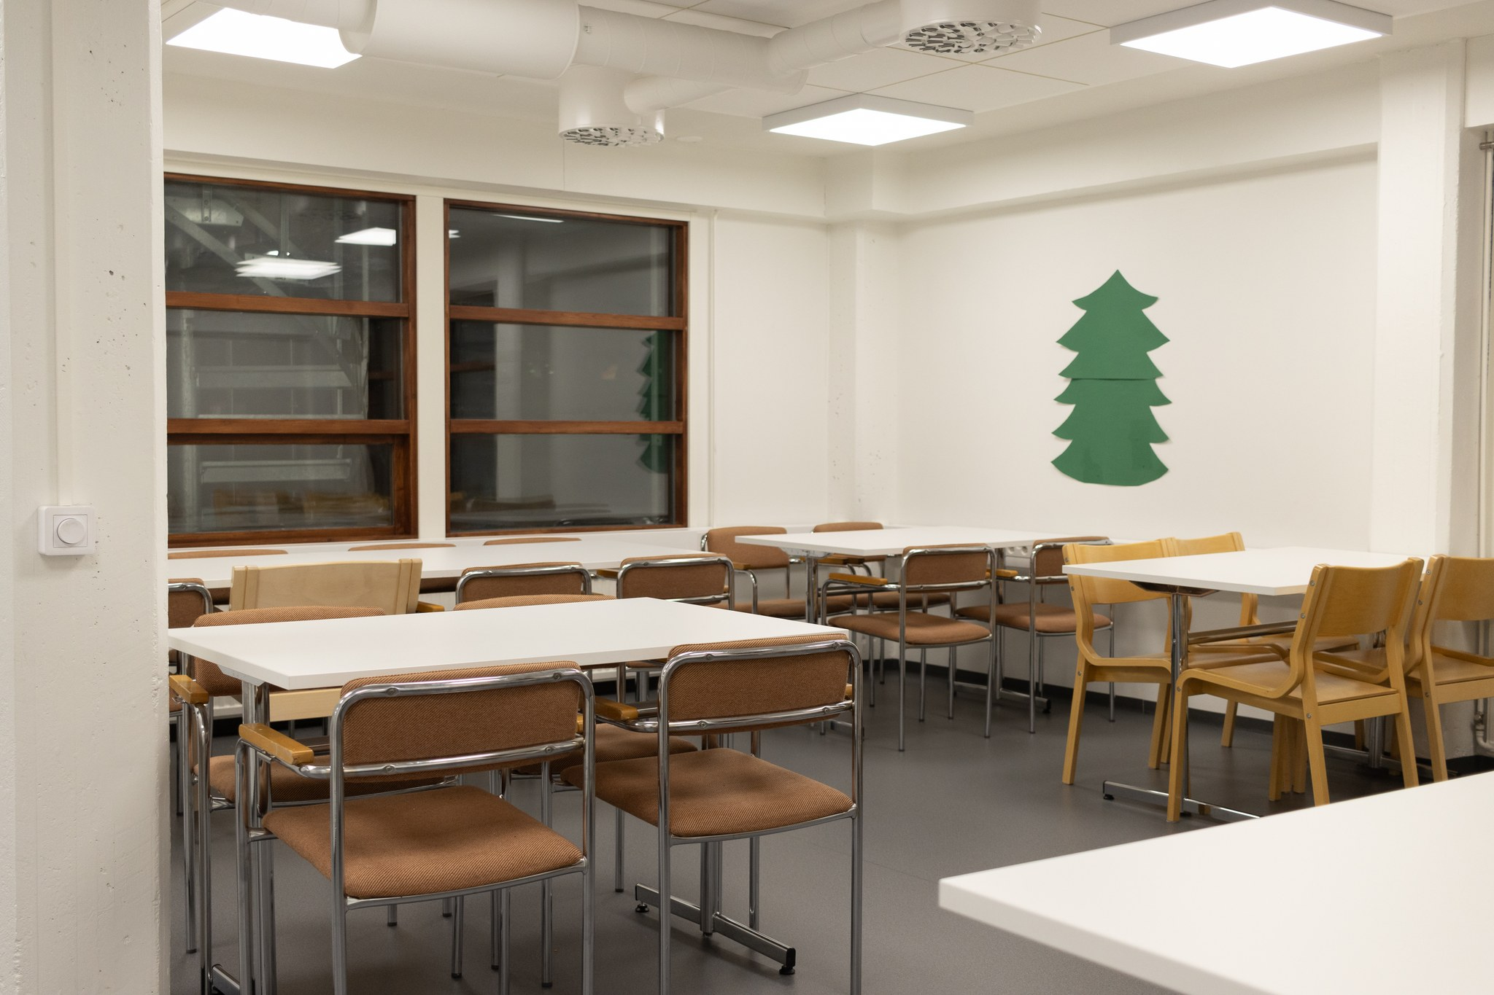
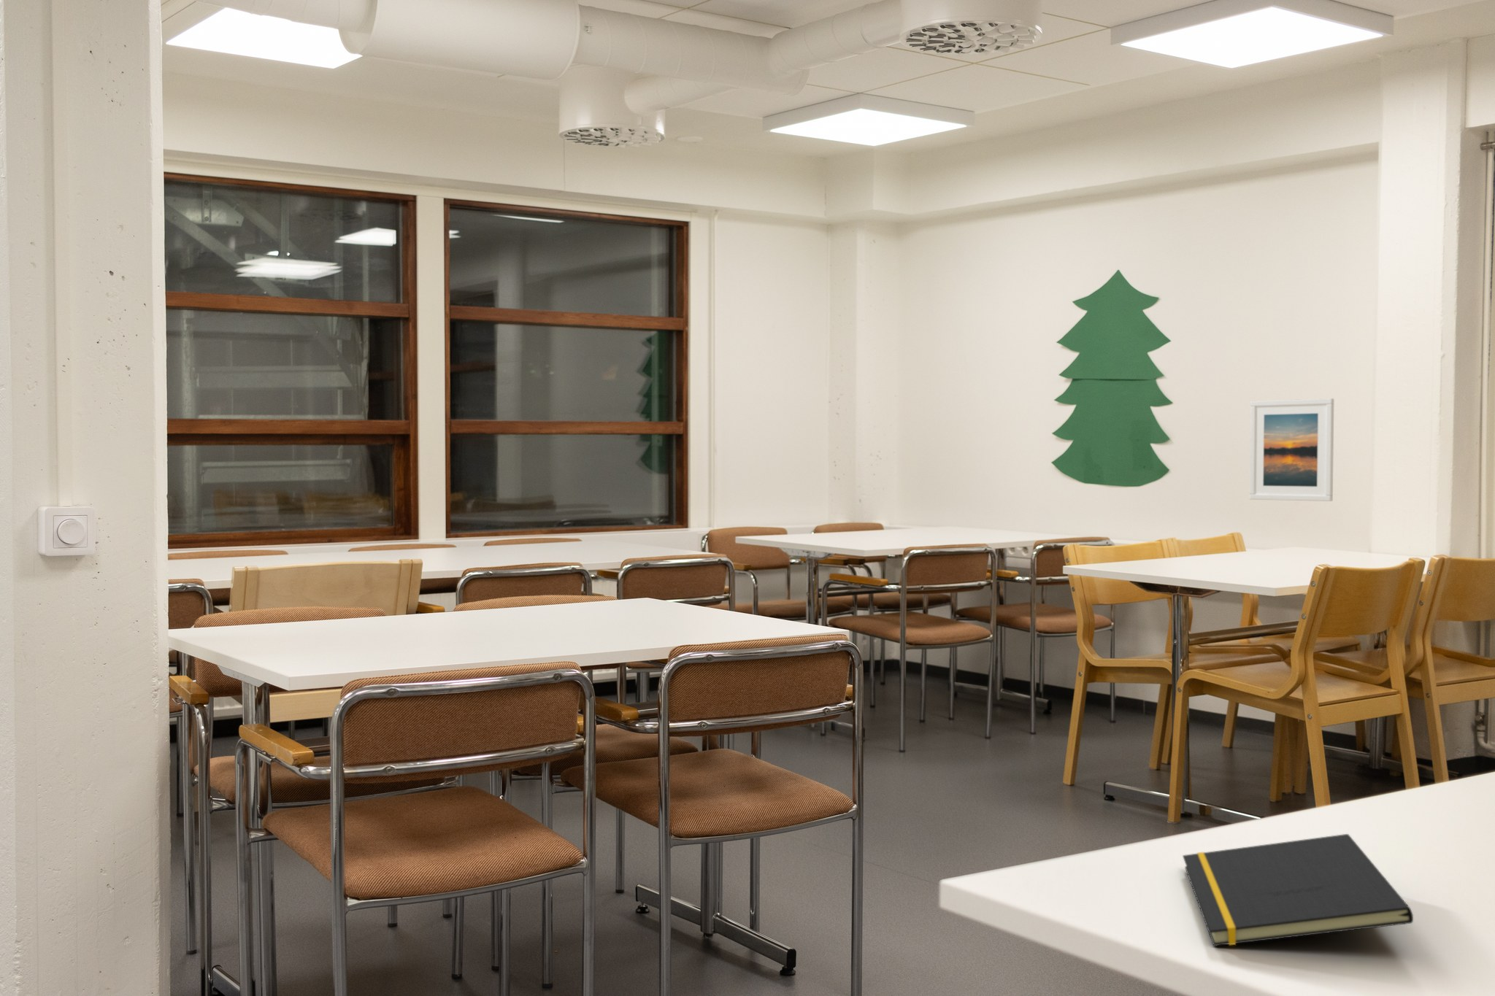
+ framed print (1290, 449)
+ notepad (1286, 886)
